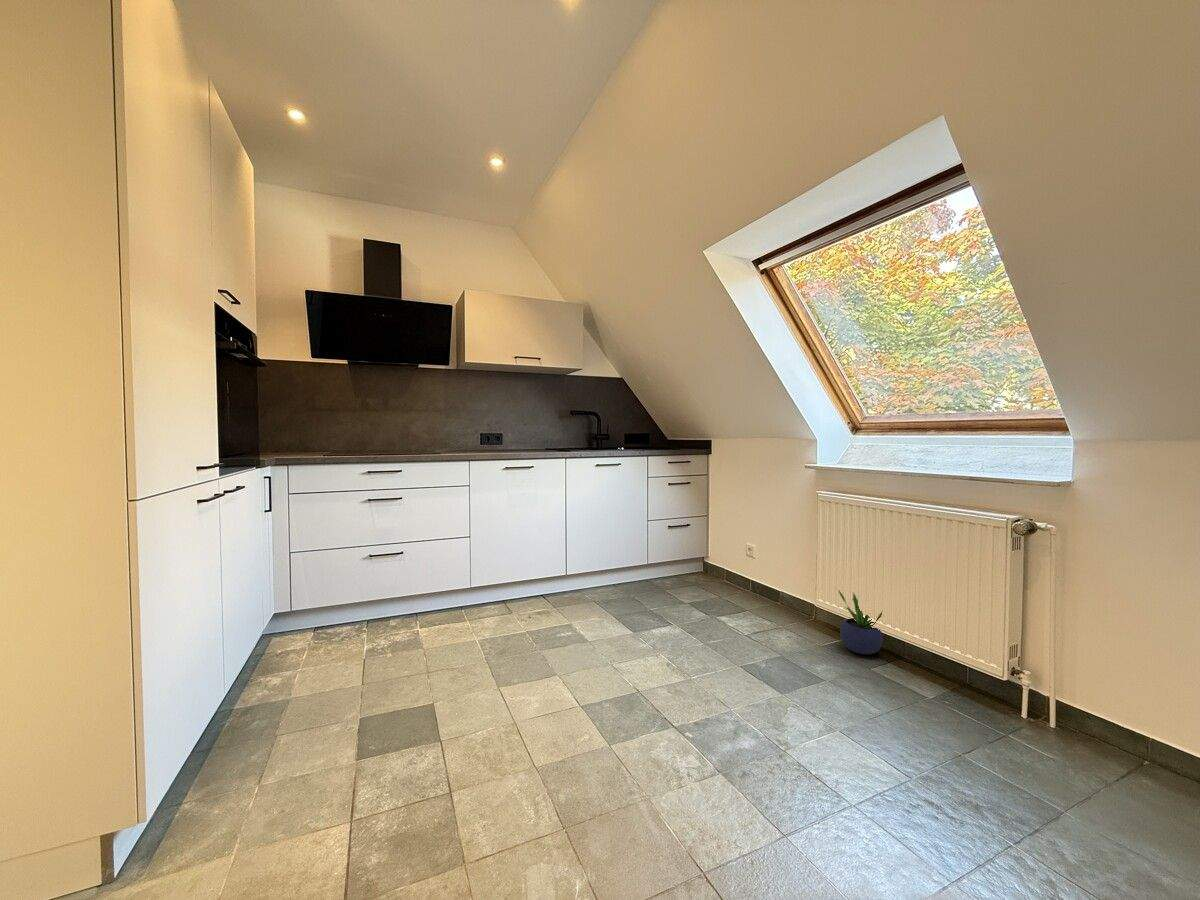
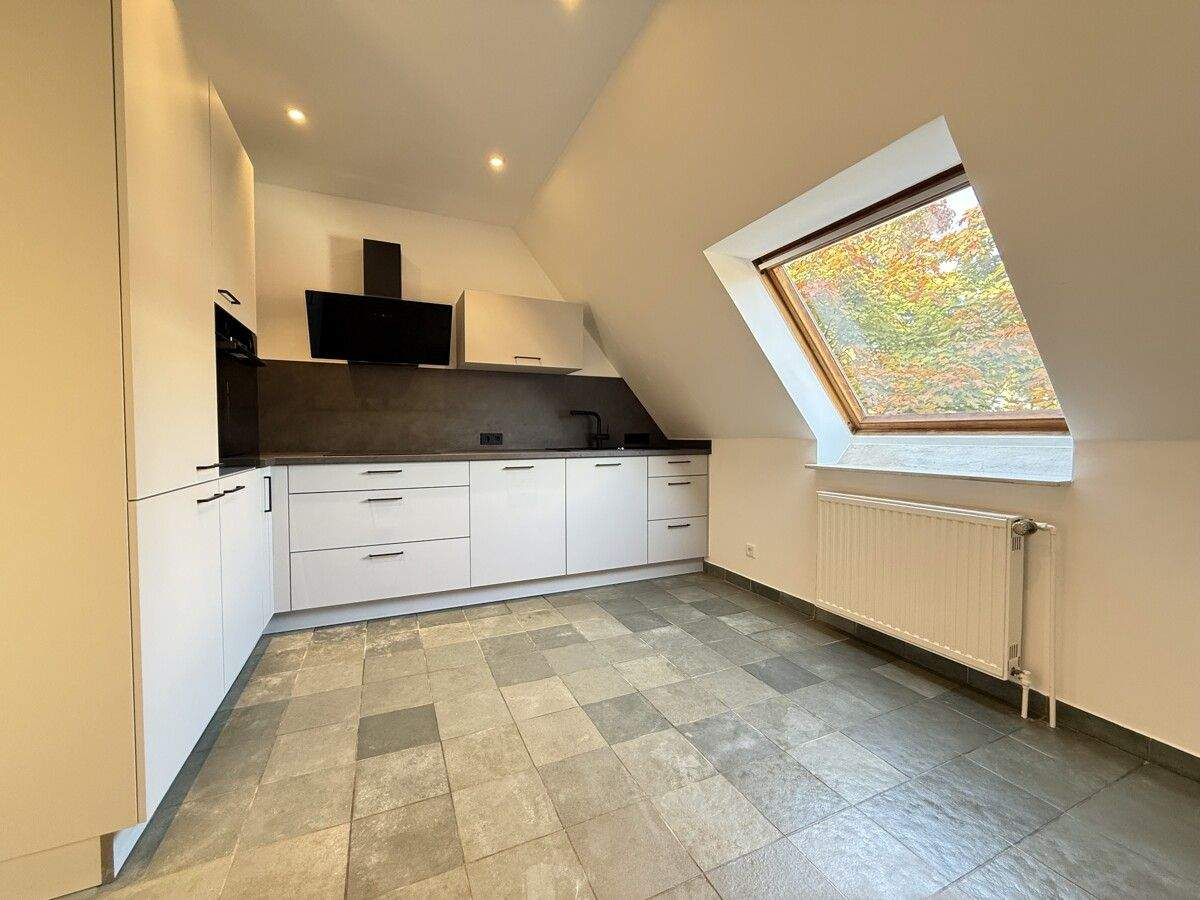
- potted plant (865, 620)
